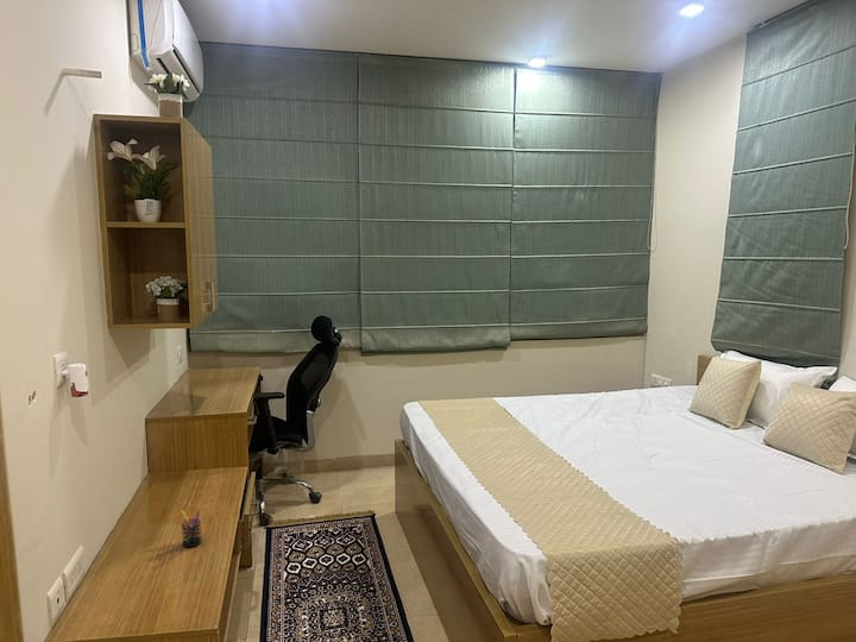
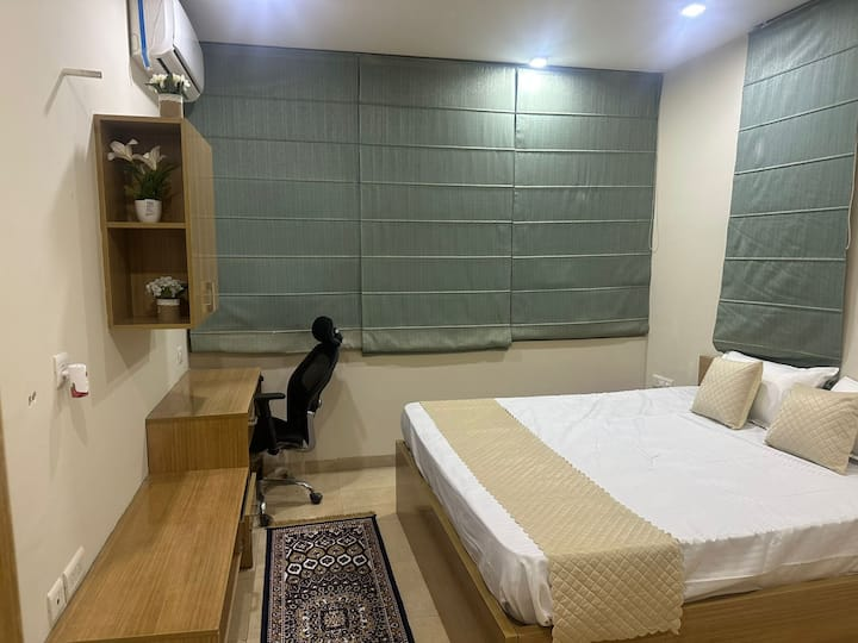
- pen holder (193, 524)
